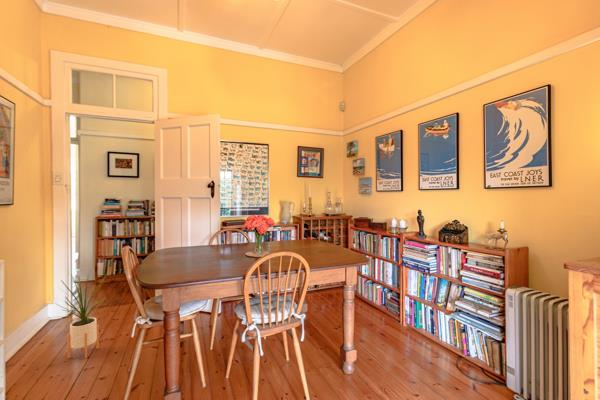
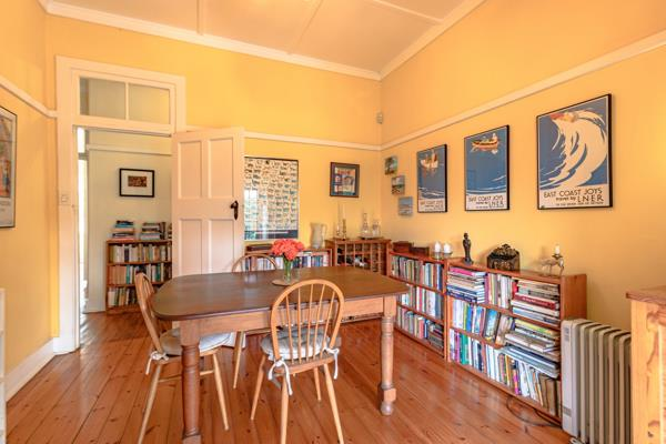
- house plant (84, 311)
